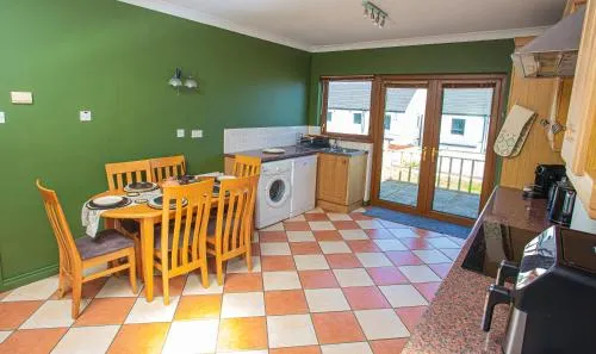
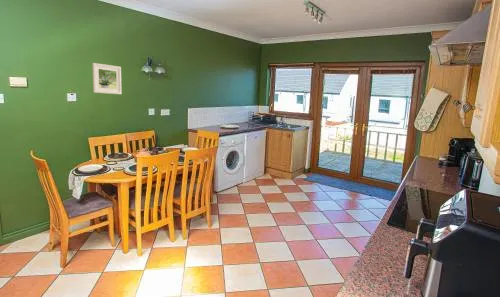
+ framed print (107, 79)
